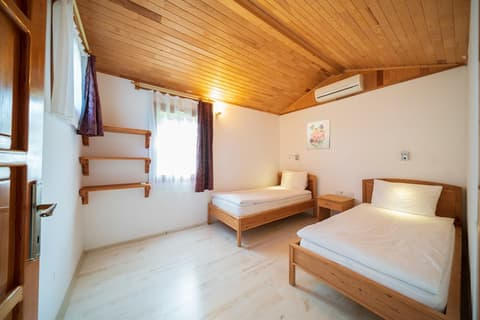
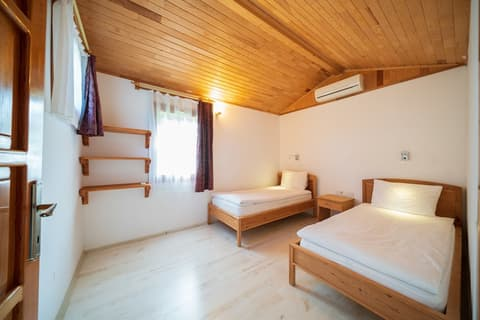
- wall art (318, 135)
